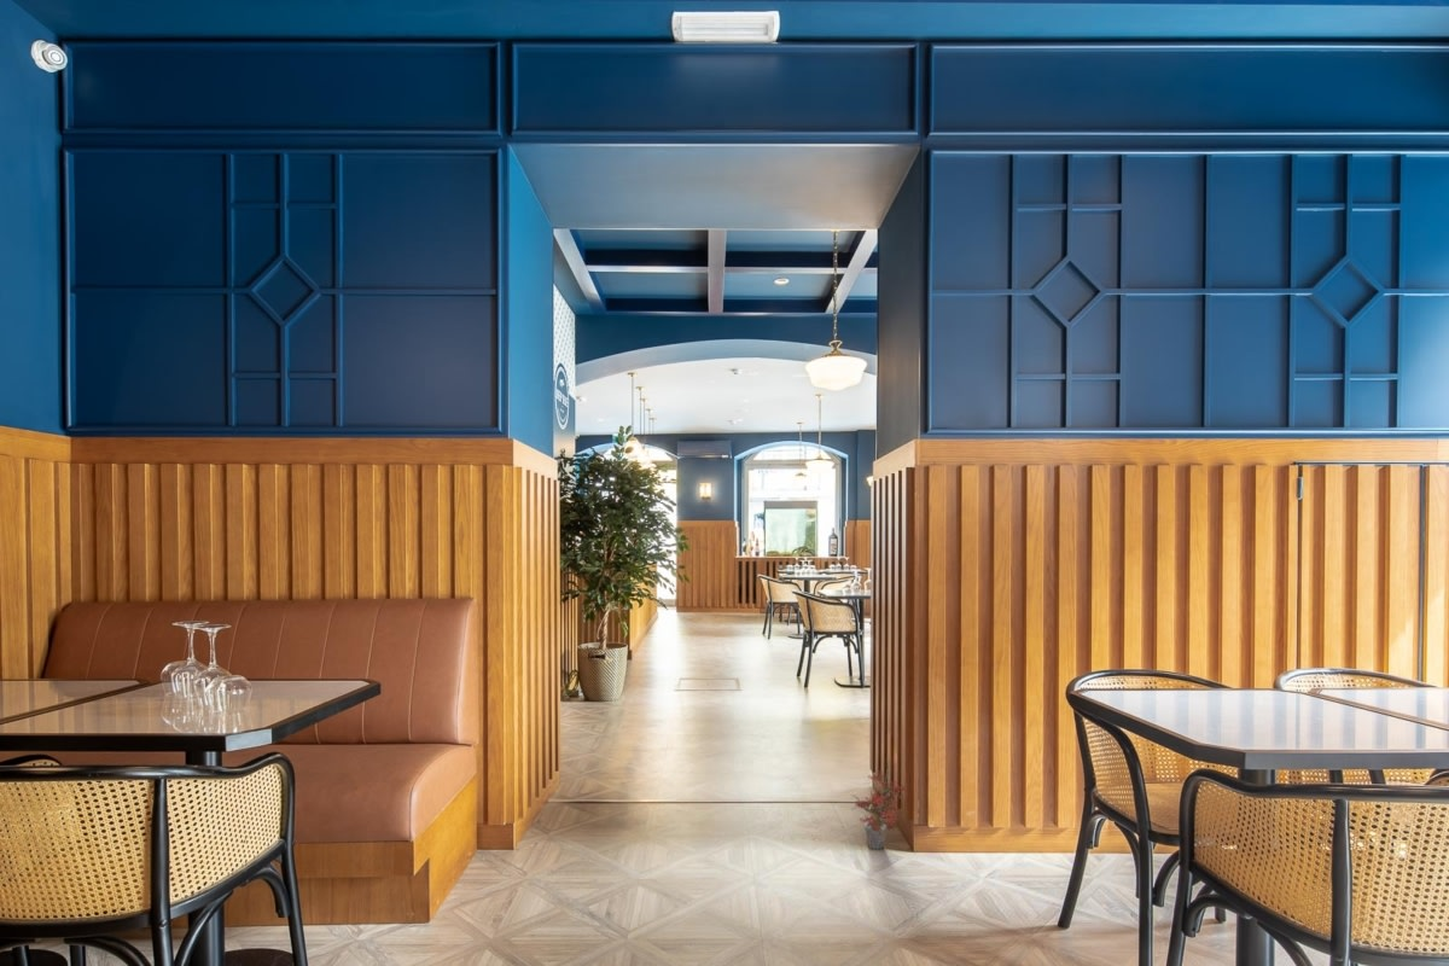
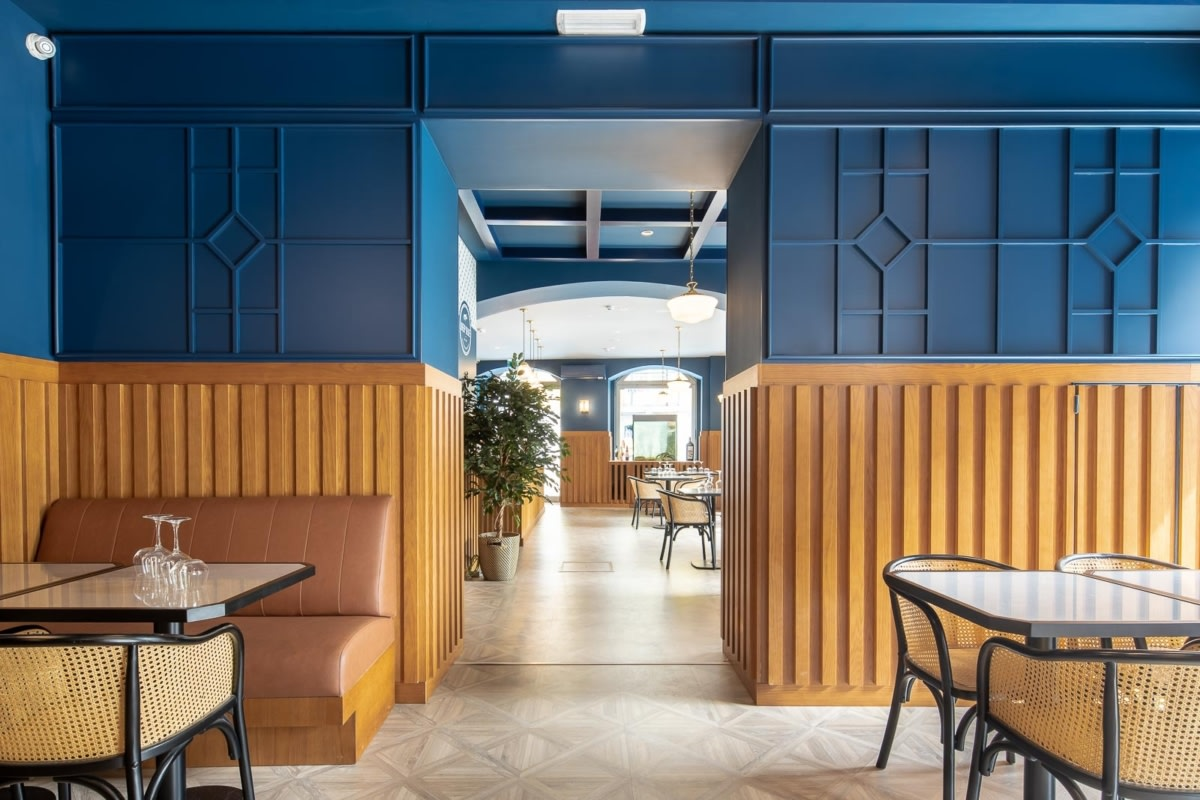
- potted plant (879, 802)
